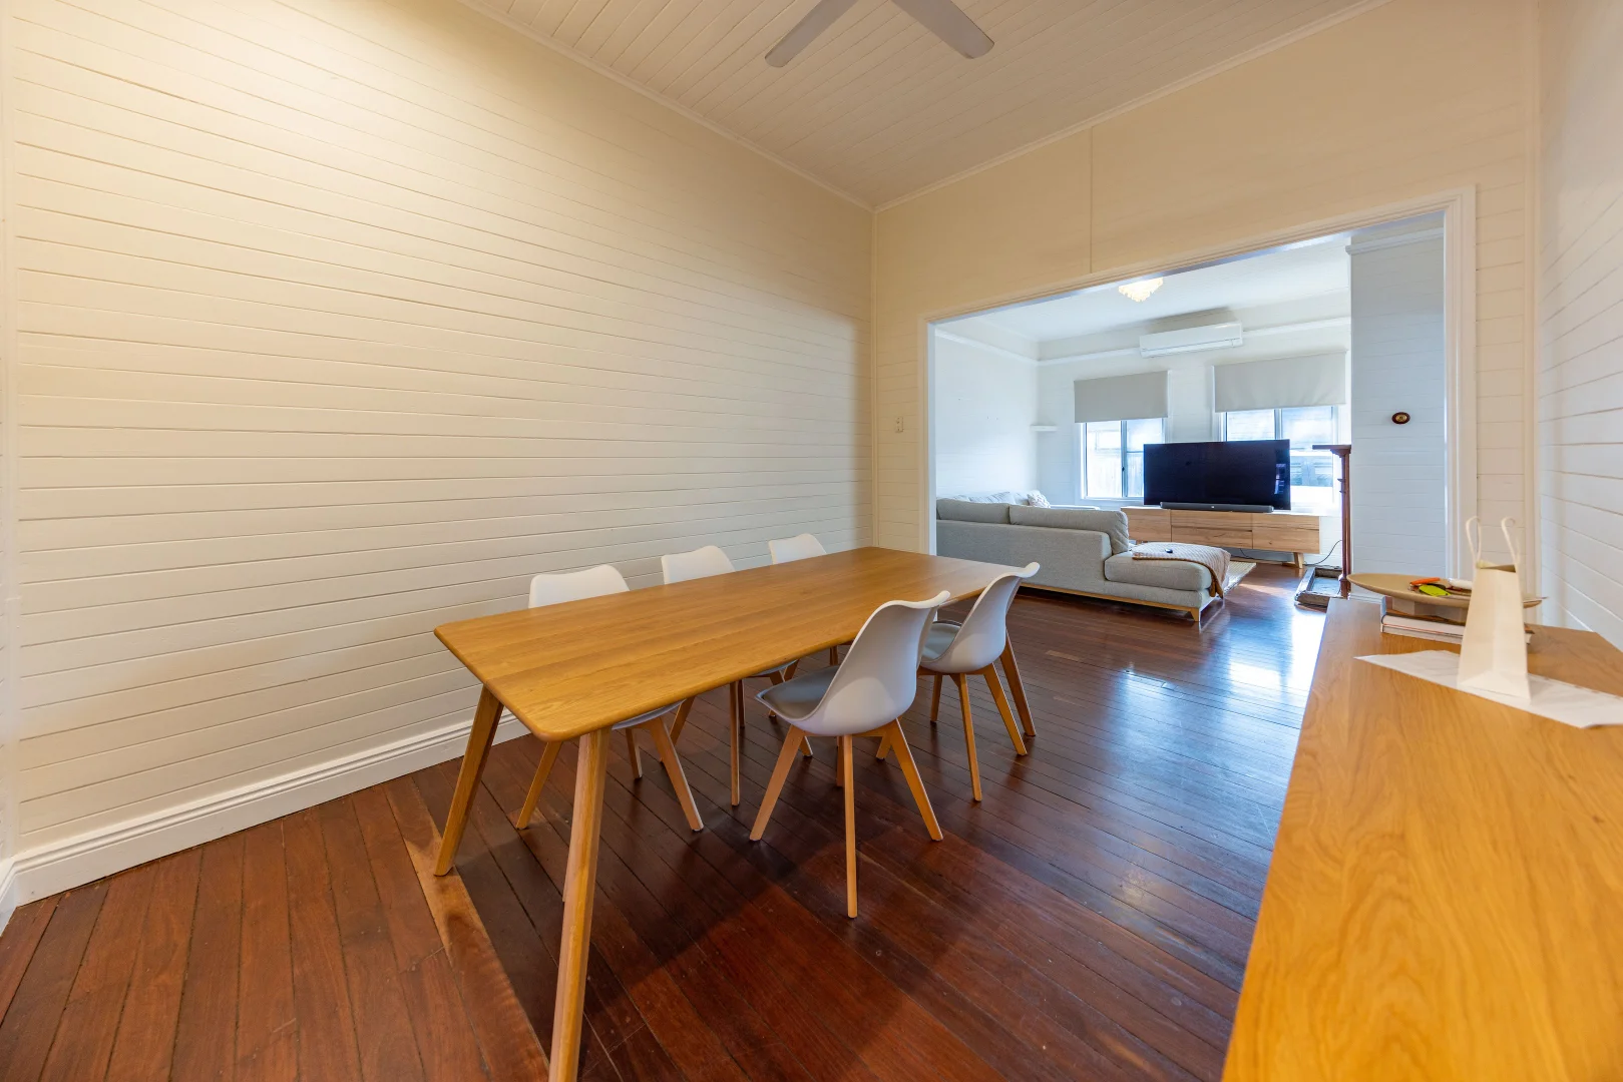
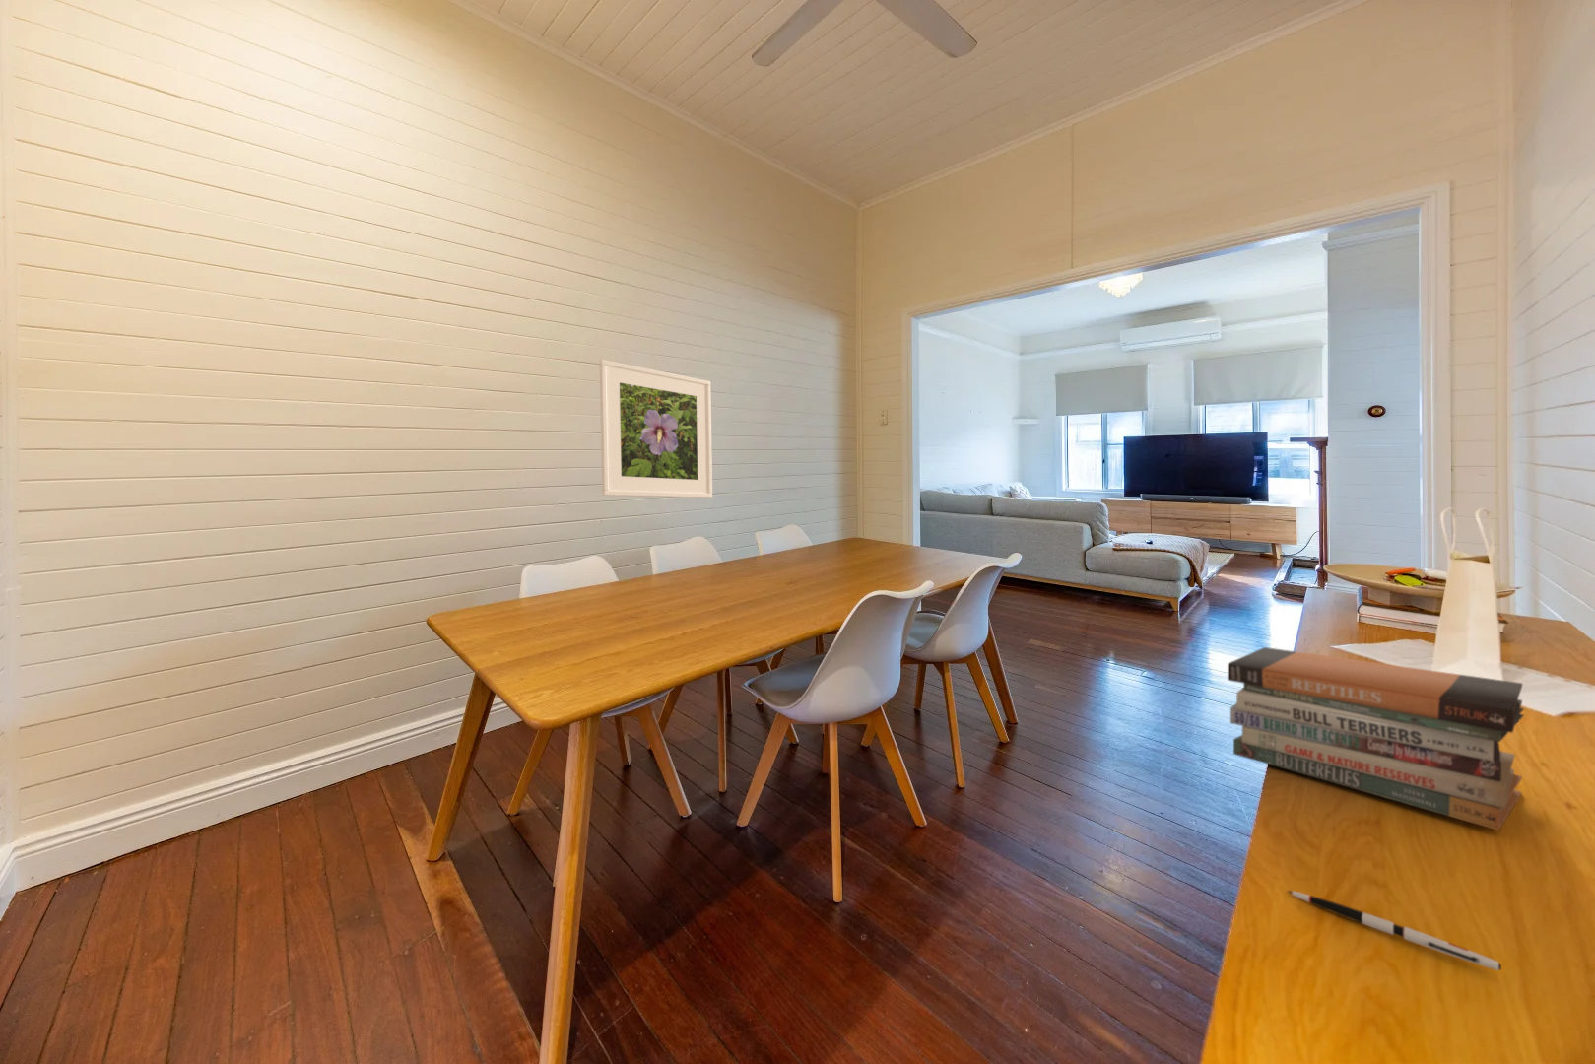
+ book stack (1361, 721)
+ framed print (660, 433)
+ pen (1382, 925)
